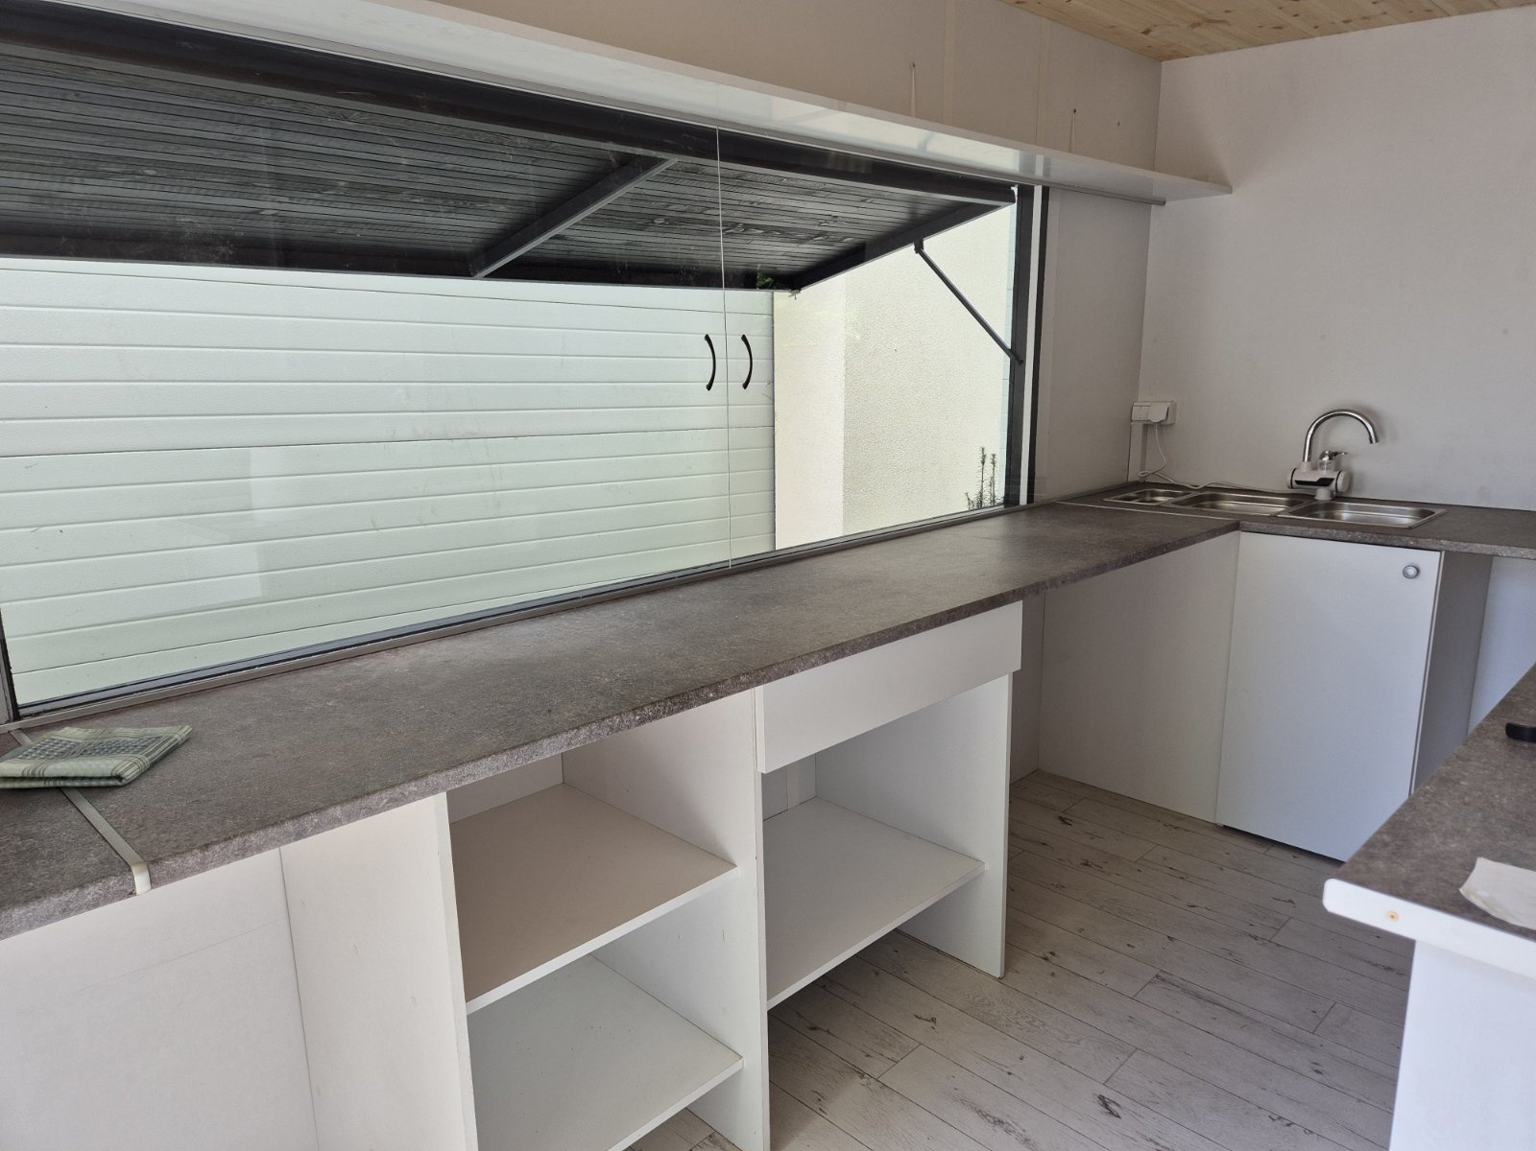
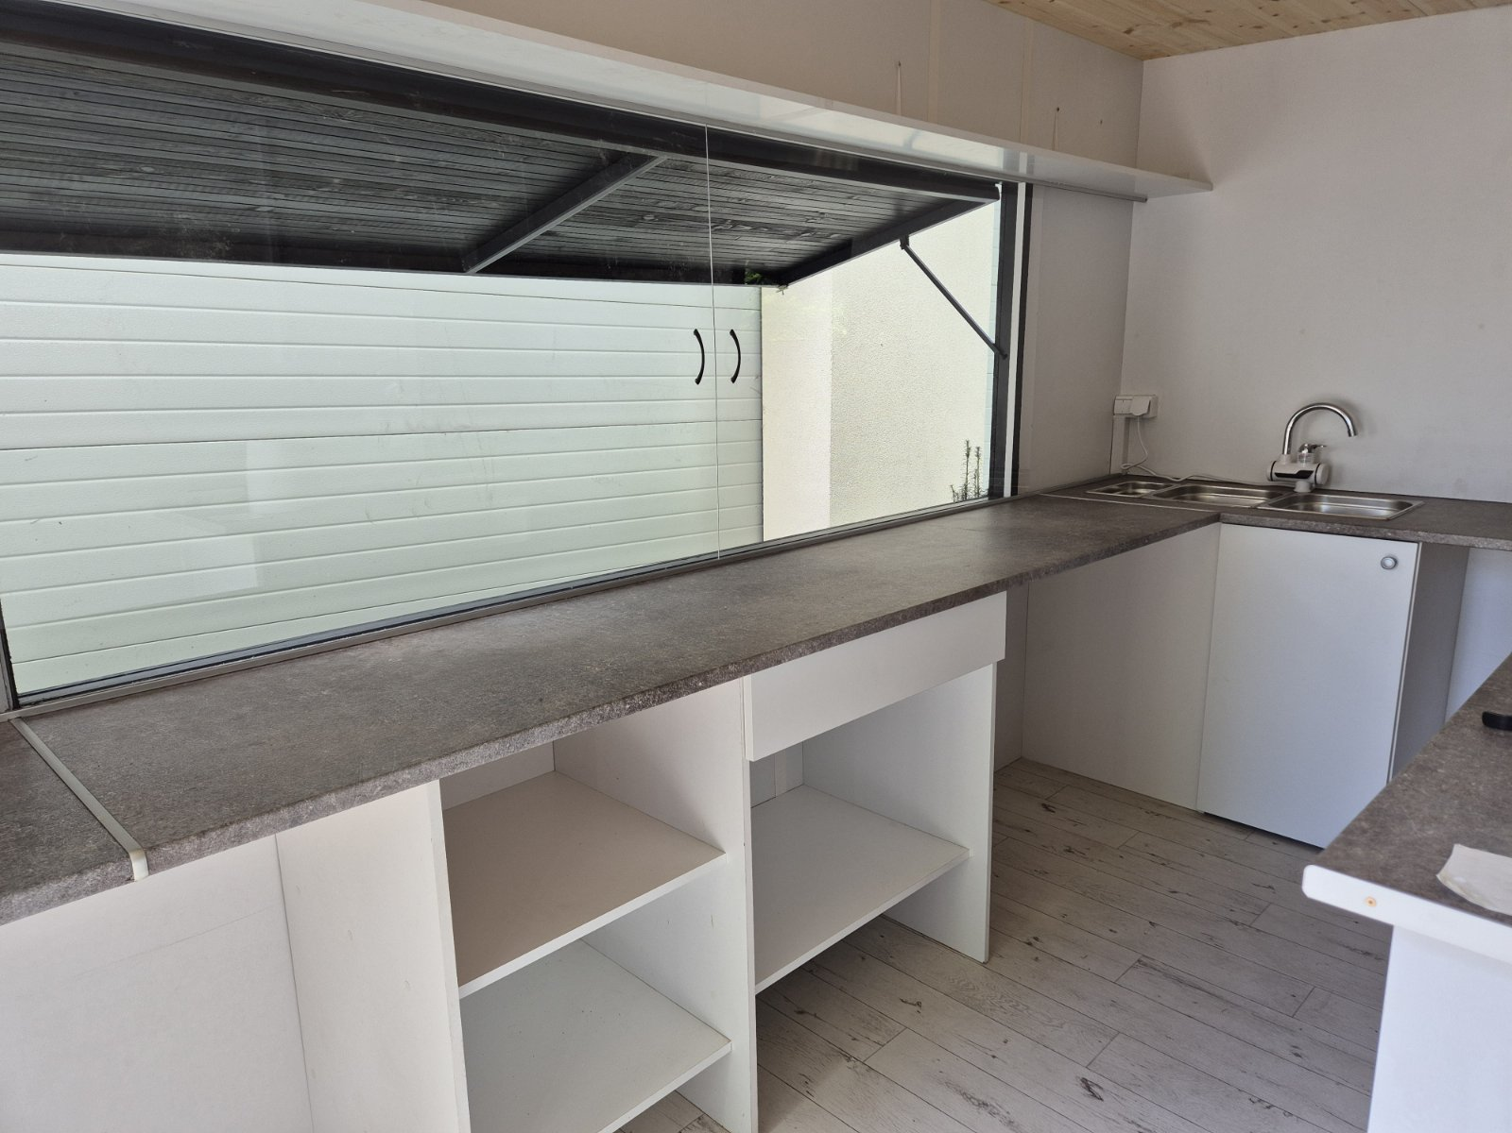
- dish towel (86, 751)
